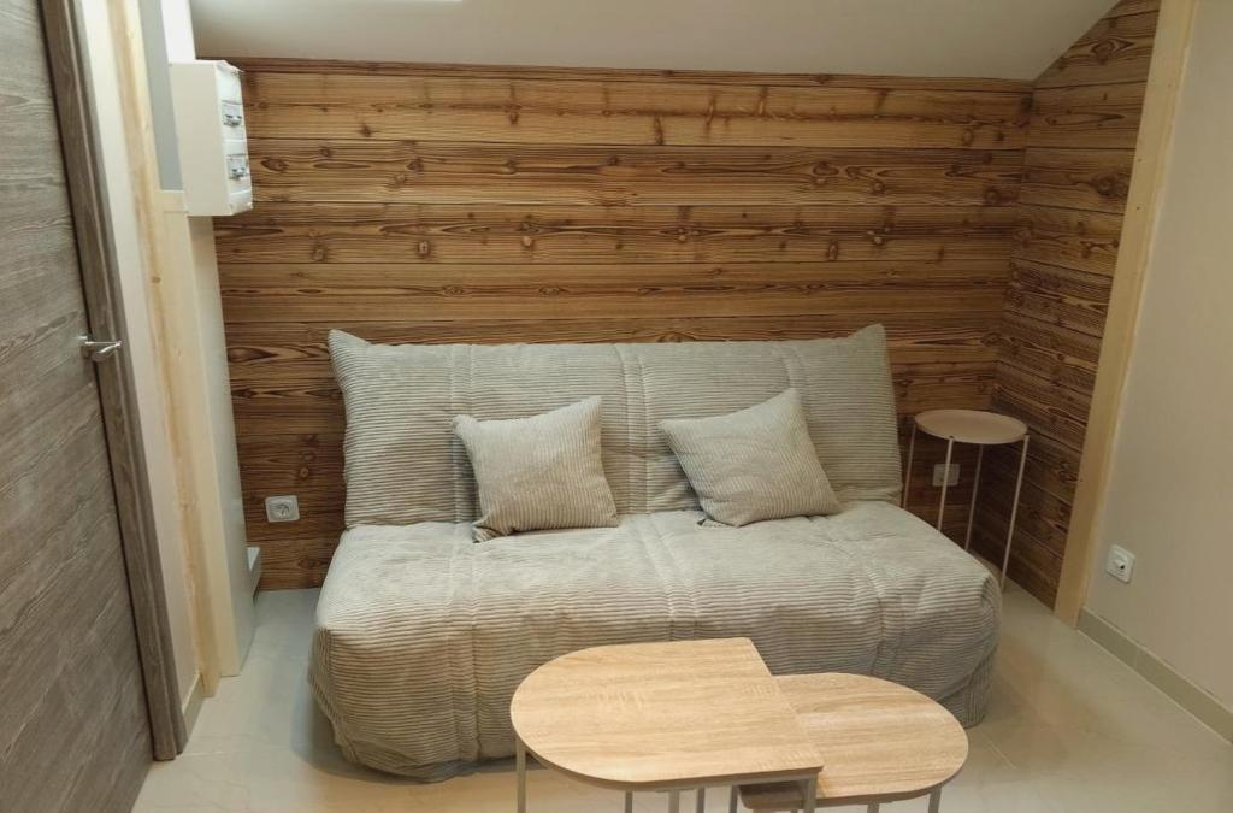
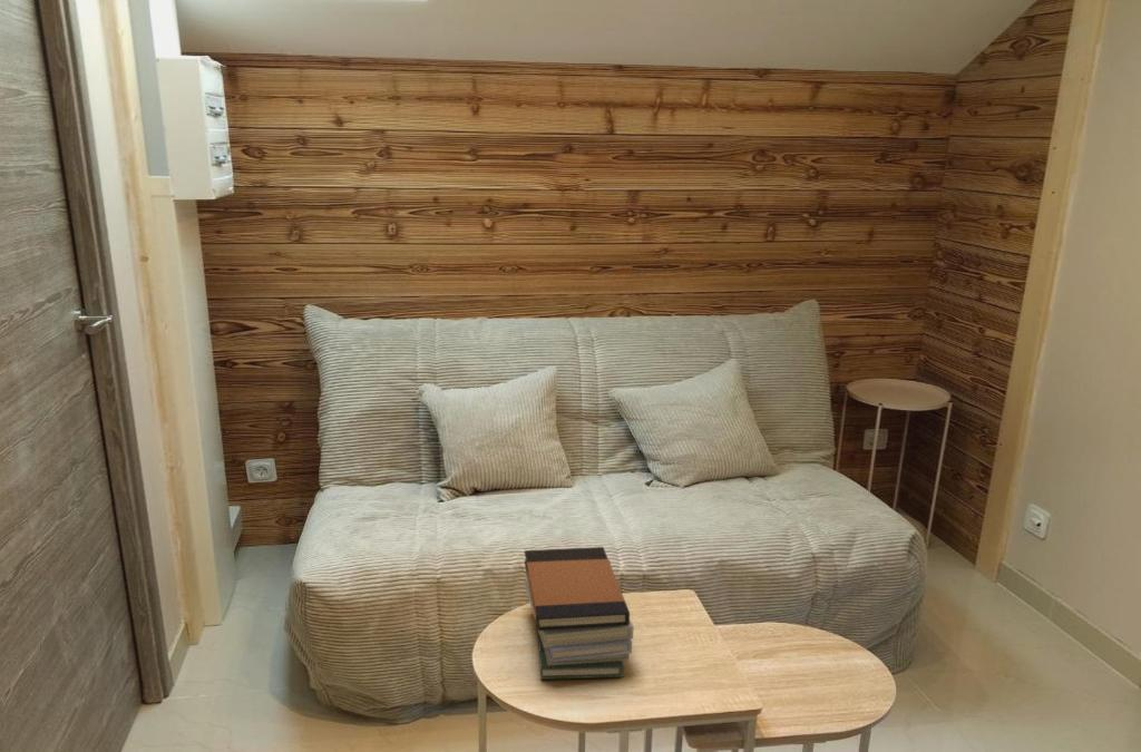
+ book stack (575, 611)
